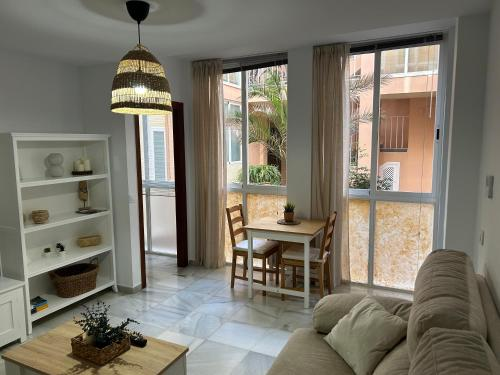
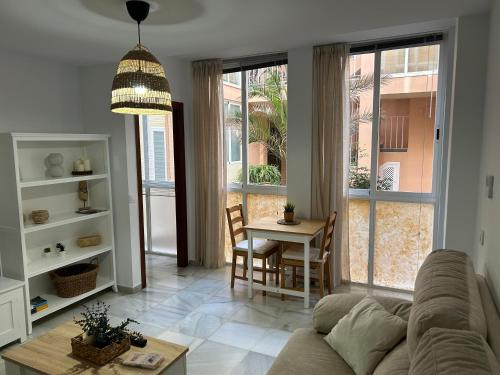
+ paperback book (146, 359)
